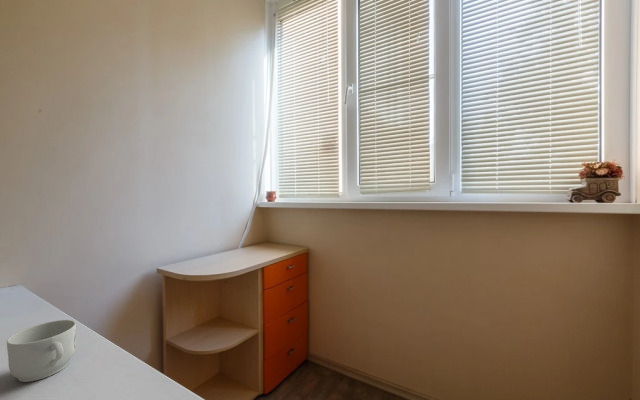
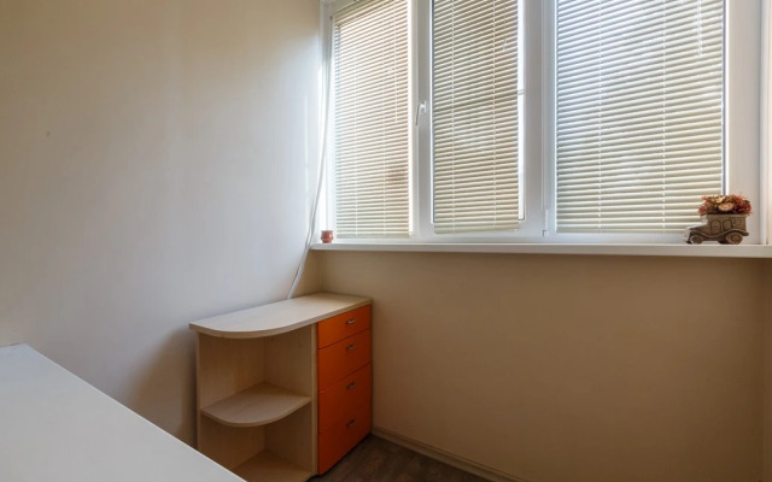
- mug (46, 352)
